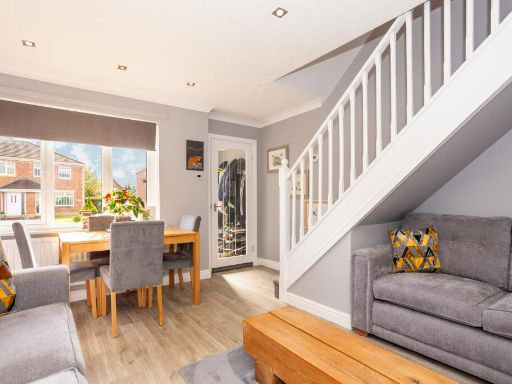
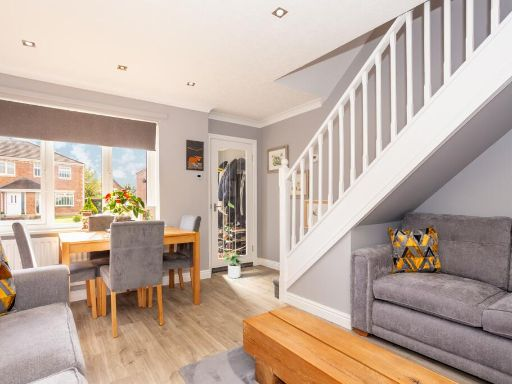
+ potted plant (233, 264)
